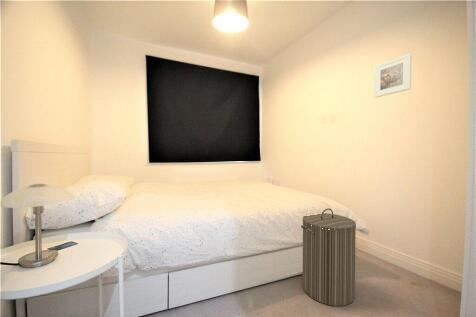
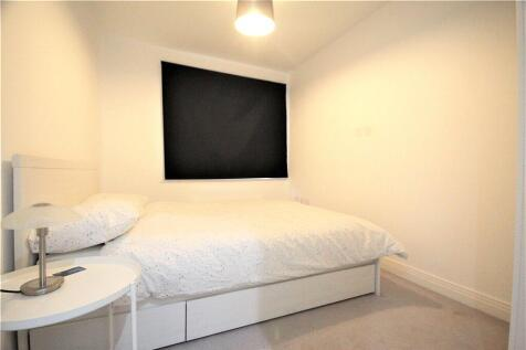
- laundry hamper (327, 249)
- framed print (391, 77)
